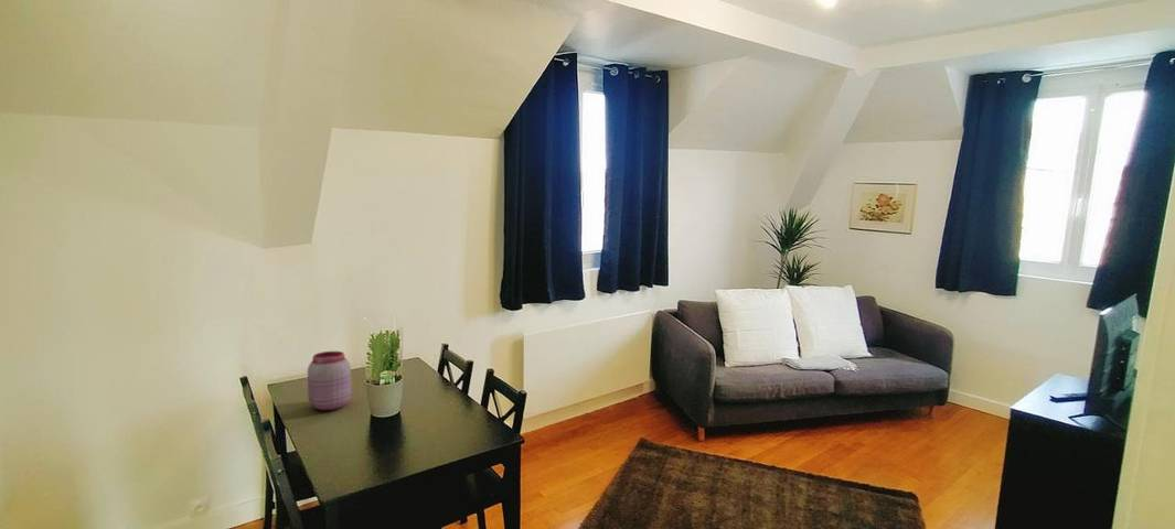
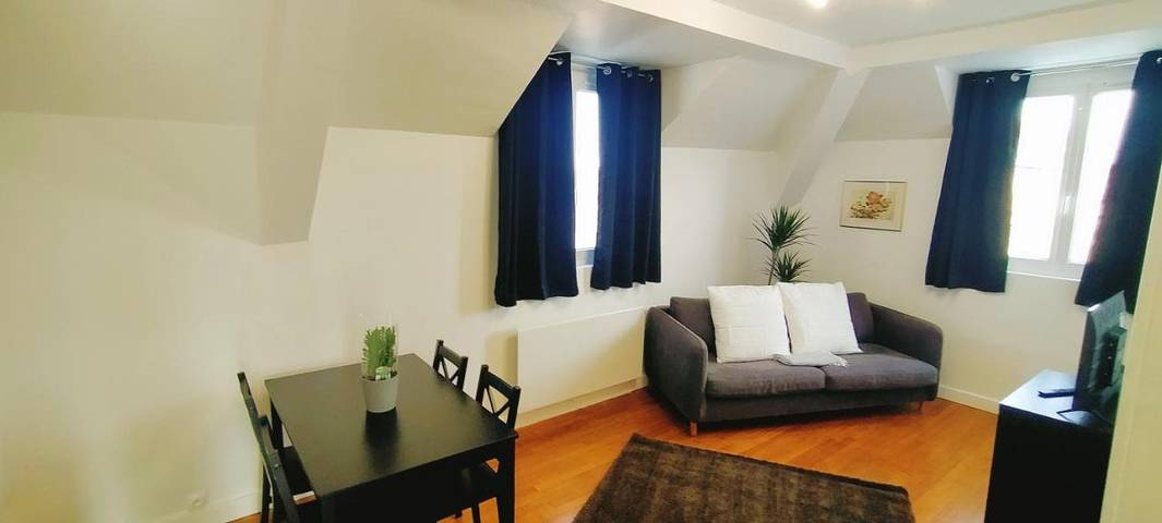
- jar (329, 380)
